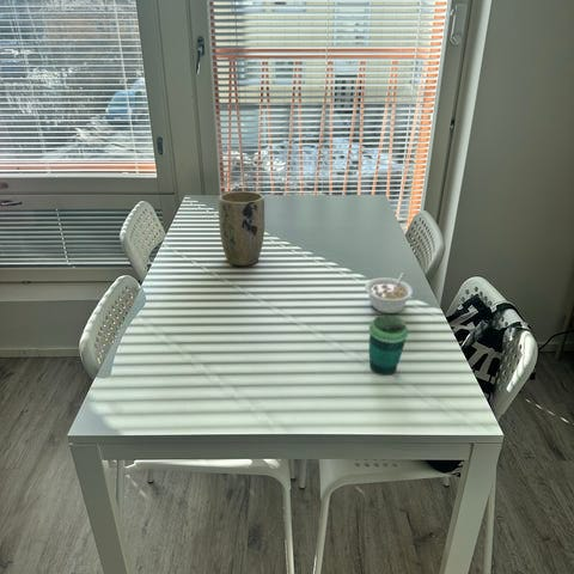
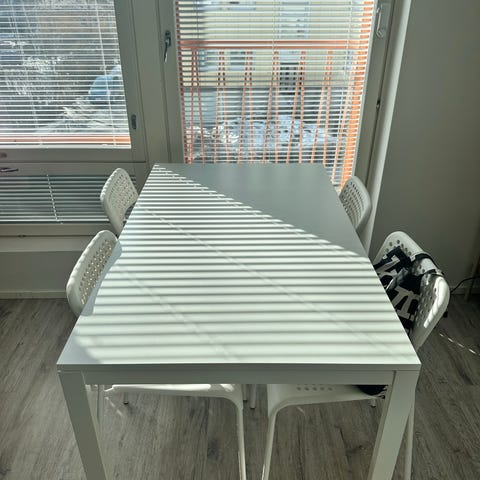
- plant pot (242, 228)
- cup (386, 347)
- legume (387, 294)
